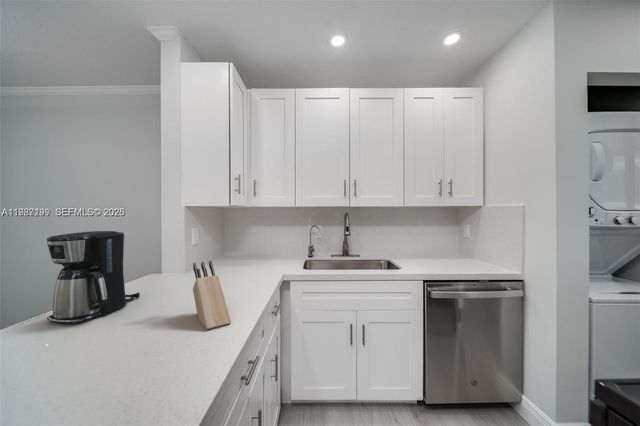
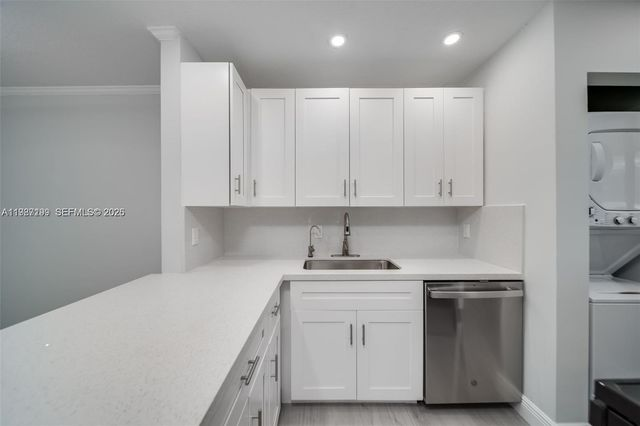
- coffee maker (102, 271)
- knife block (209, 290)
